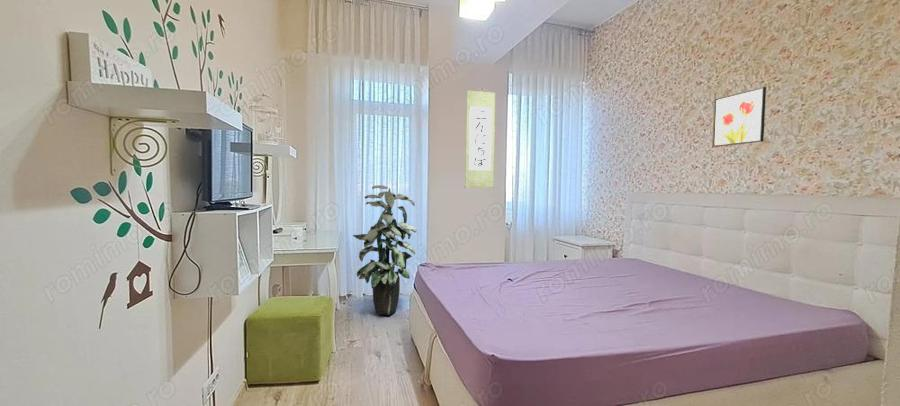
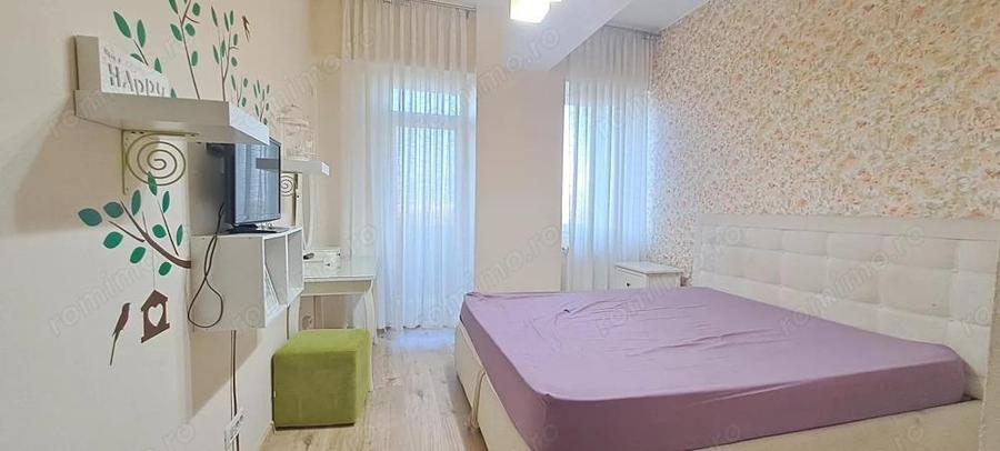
- wall art (738, 119)
- wall scroll (480, 137)
- indoor plant (384, 248)
